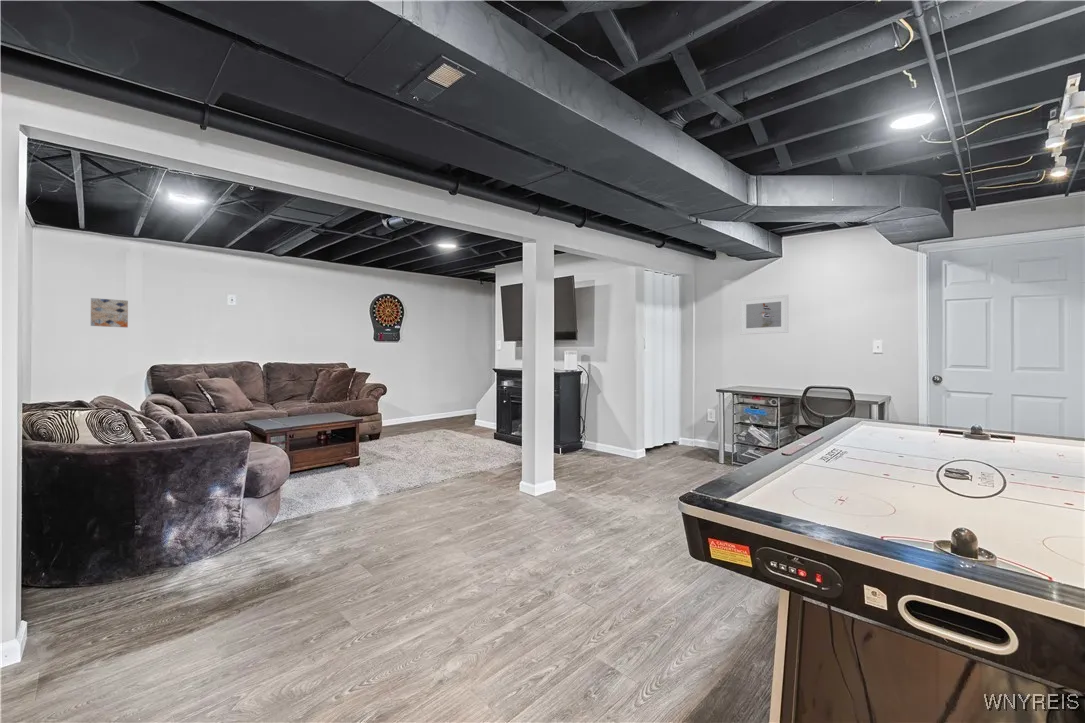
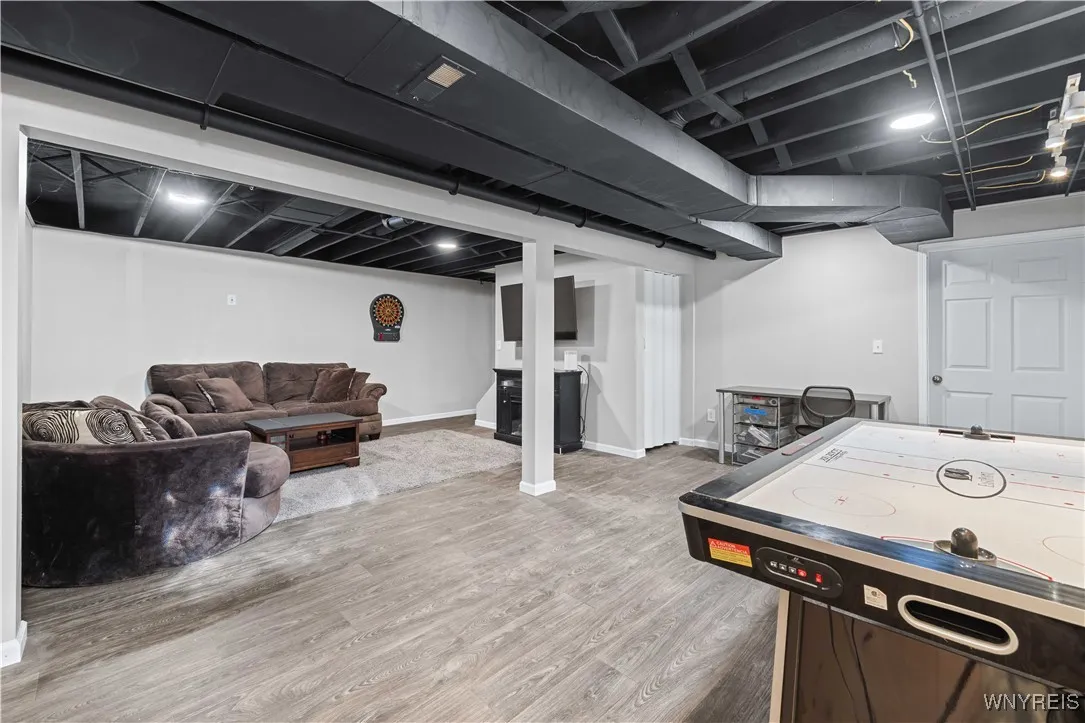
- wall art (109, 313)
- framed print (763, 315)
